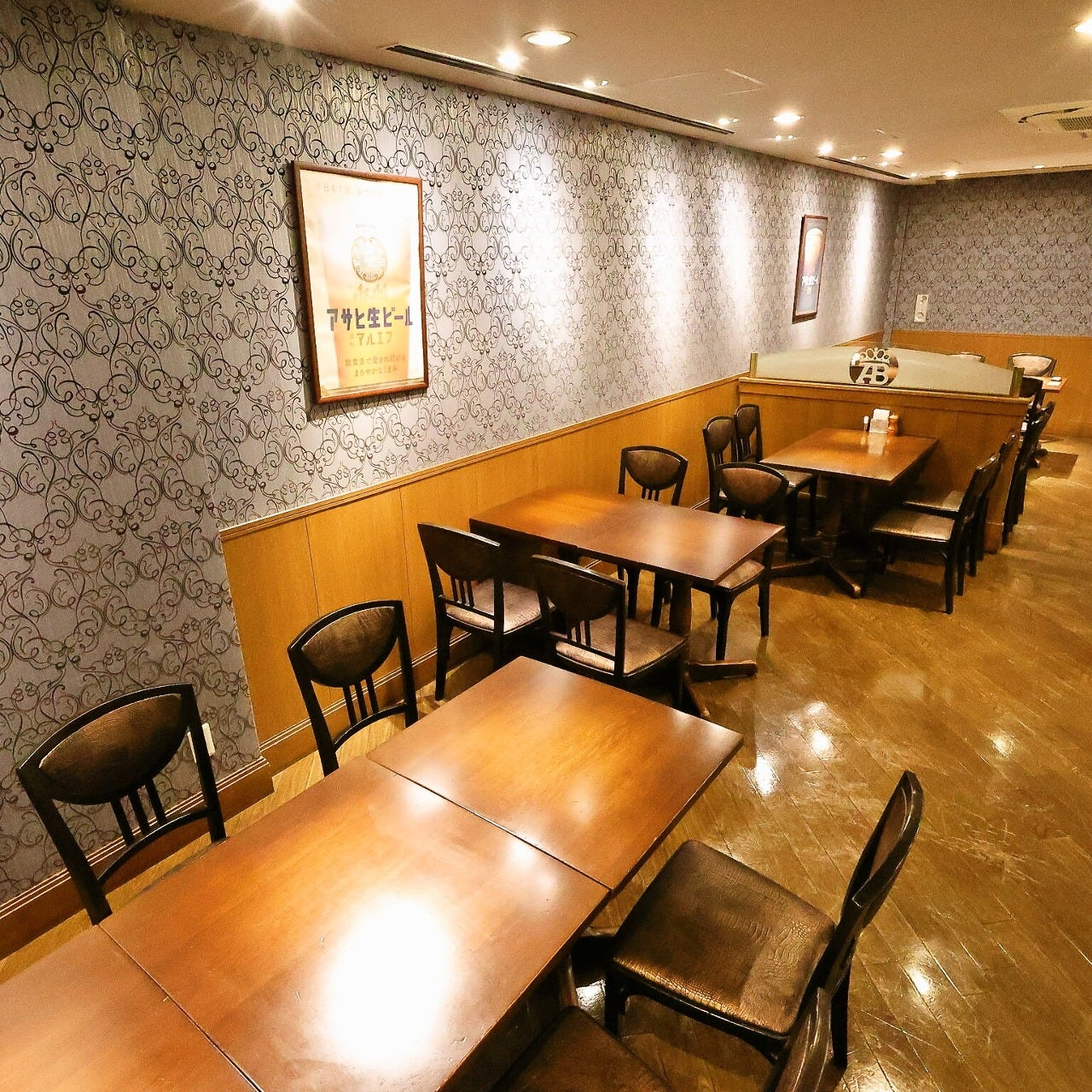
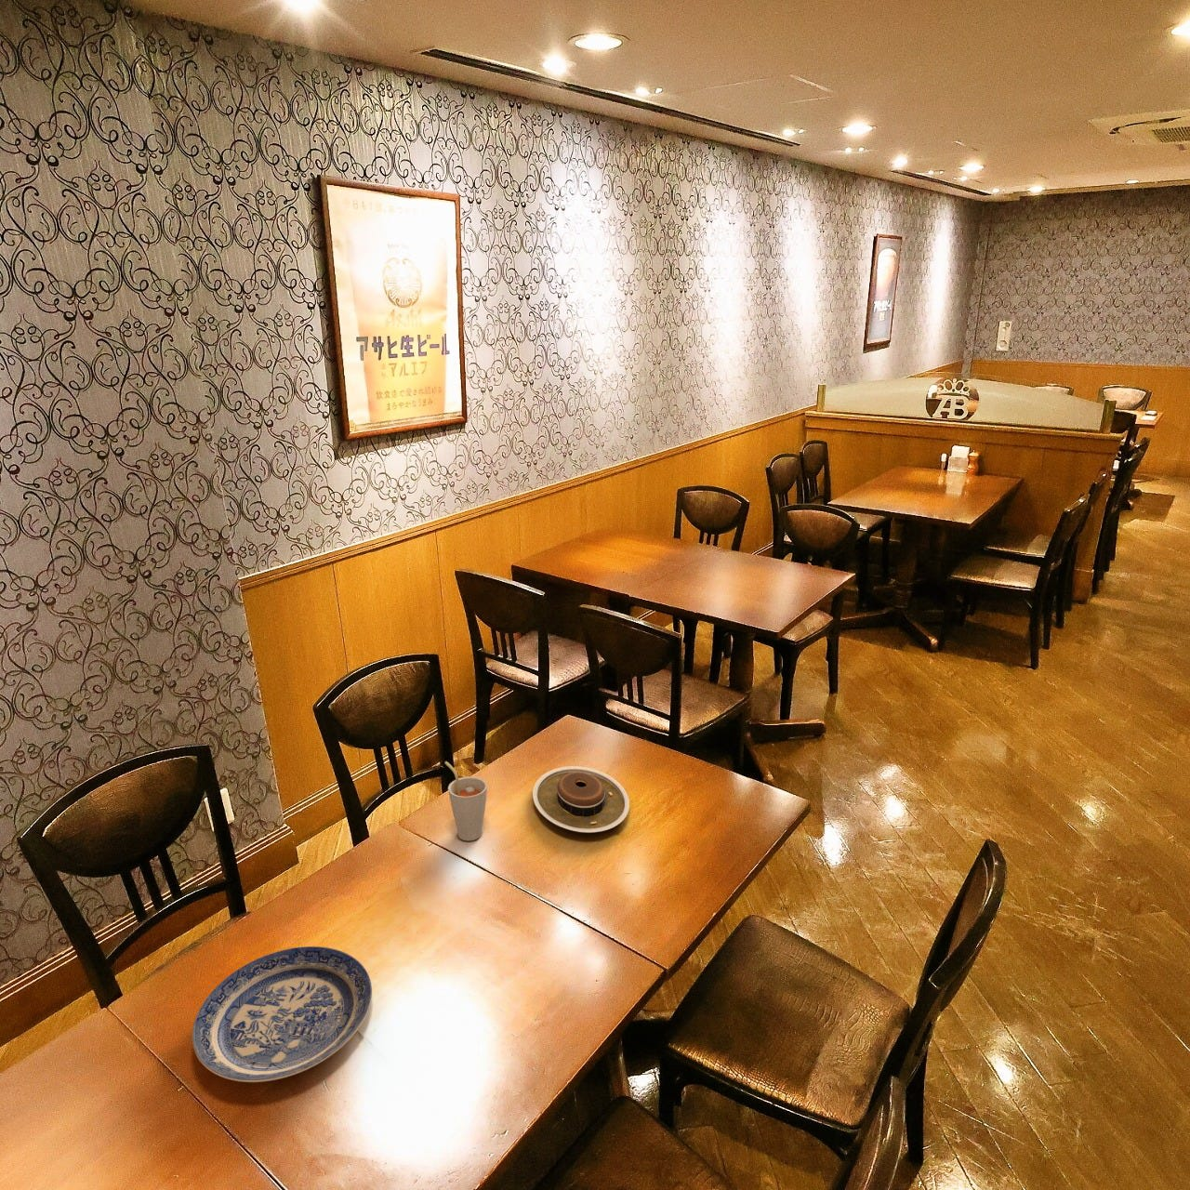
+ cup (465, 801)
+ plate (580, 794)
+ plate (287, 1016)
